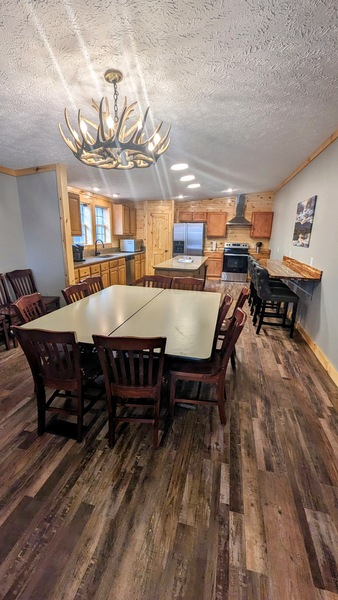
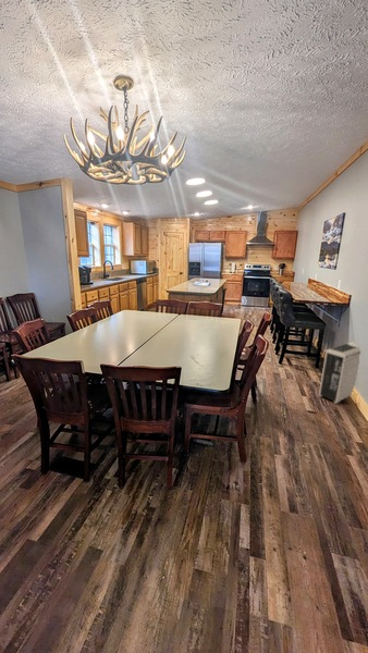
+ air purifier (344, 370)
